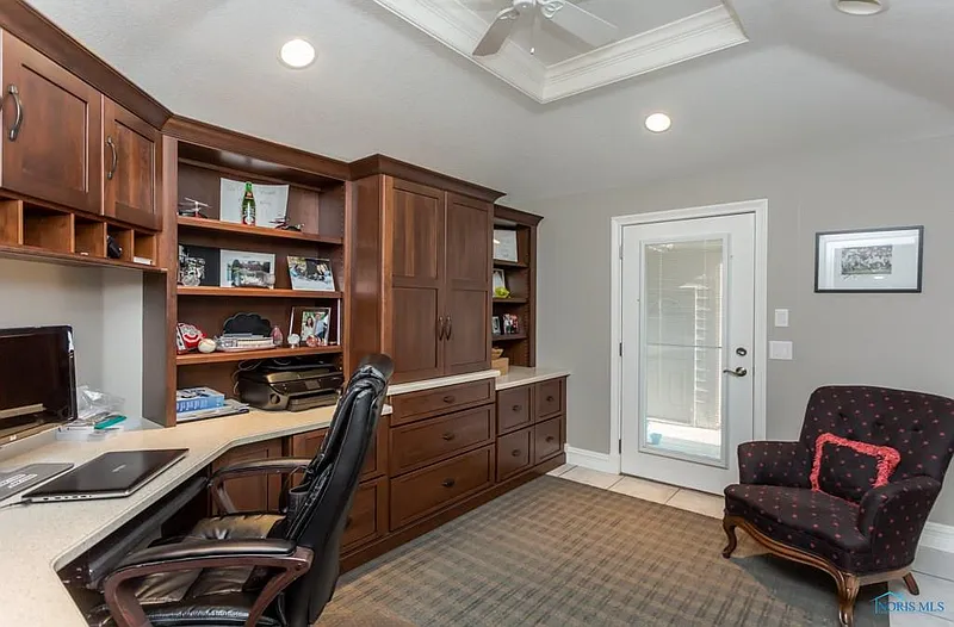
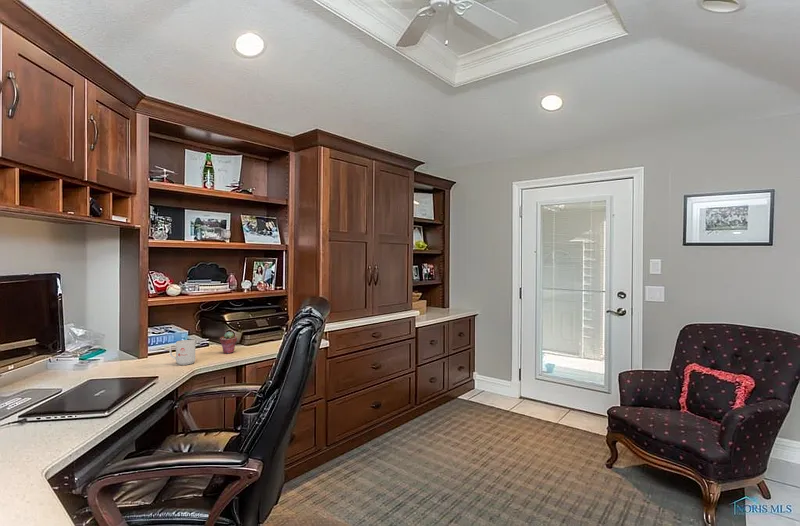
+ mug (182, 352)
+ potted succulent (228, 341)
